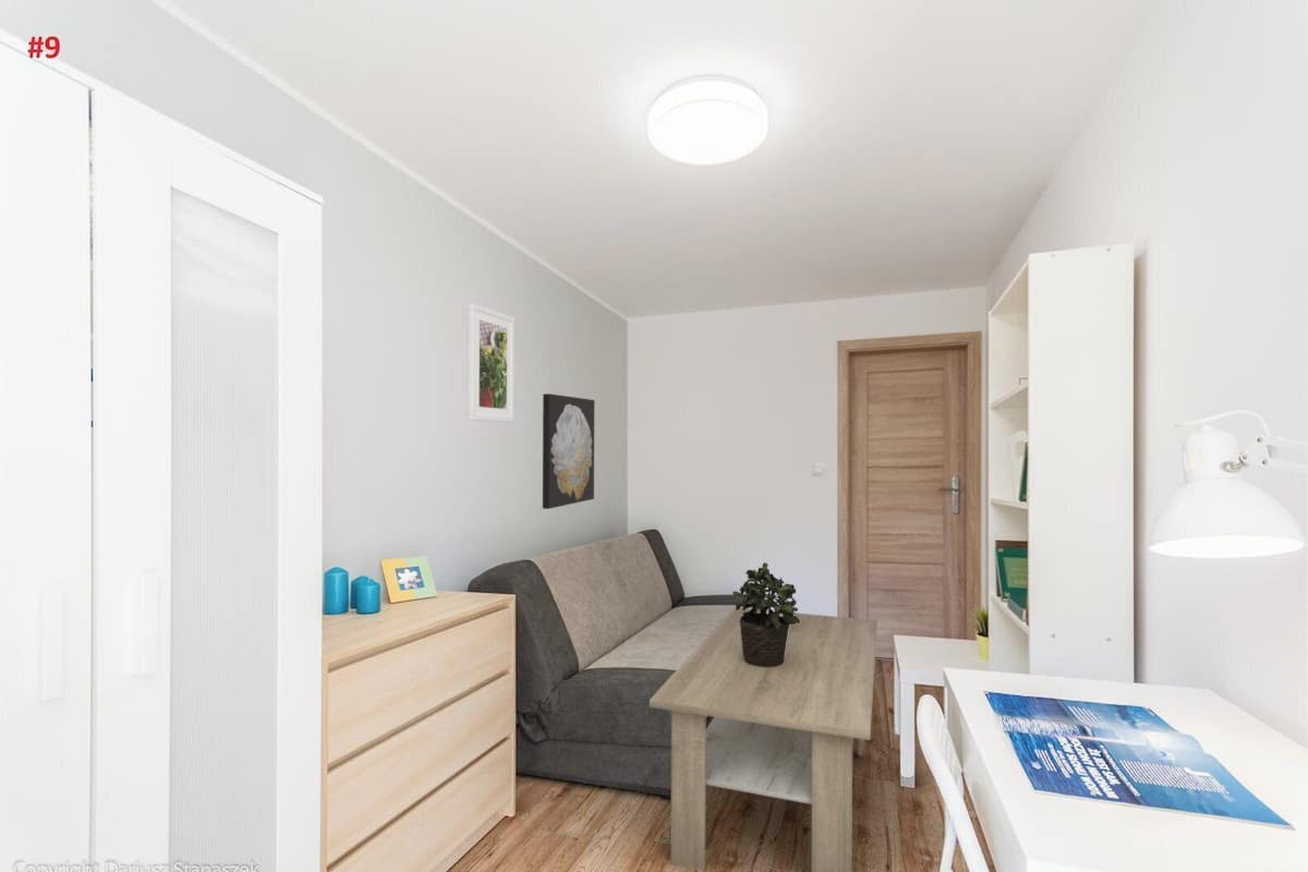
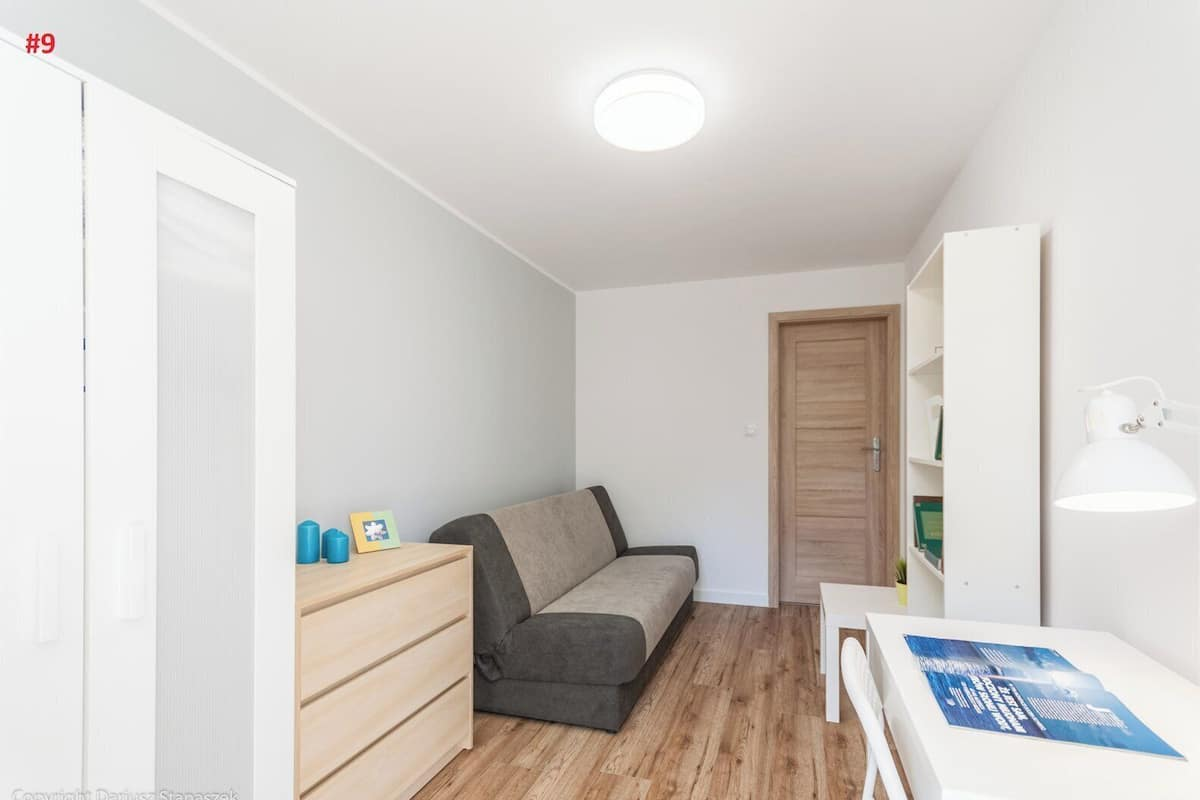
- coffee table (783, 725)
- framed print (492, 365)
- potted plant (765, 610)
- wall art (570, 450)
